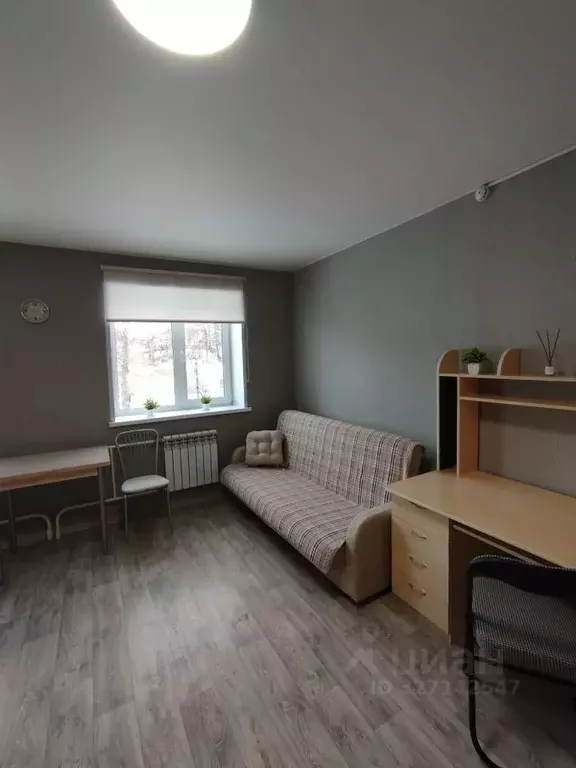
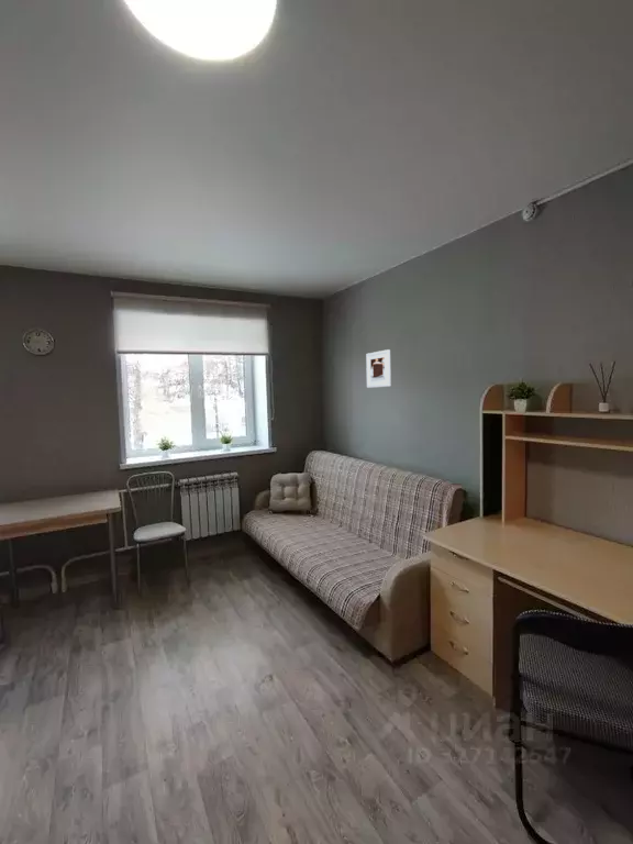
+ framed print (378, 369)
